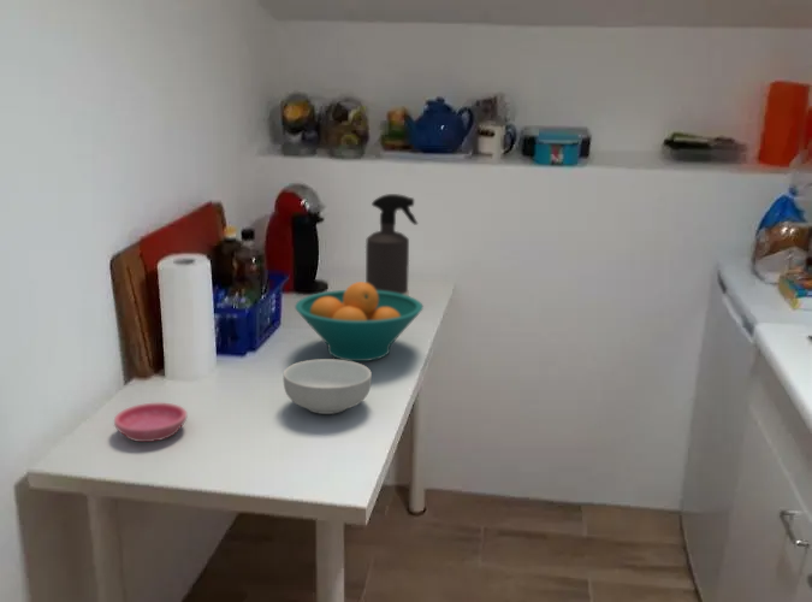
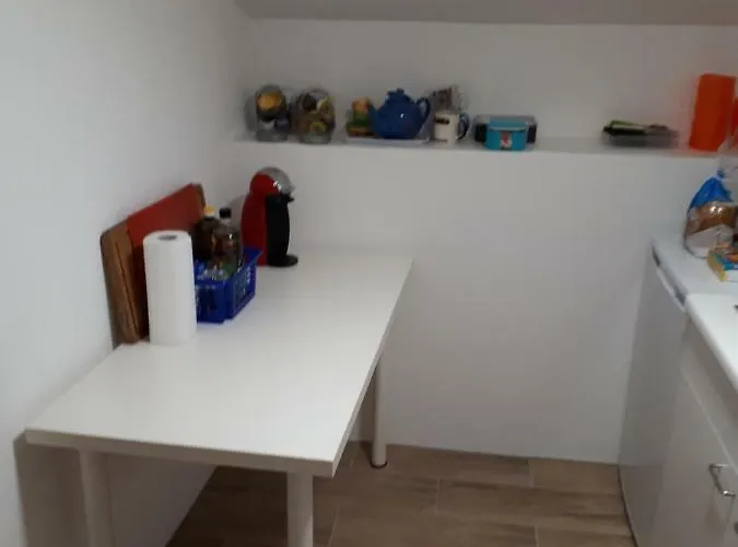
- cereal bowl (327, 389)
- spray bottle (391, 247)
- fruit bowl (358, 318)
- saucer (150, 423)
